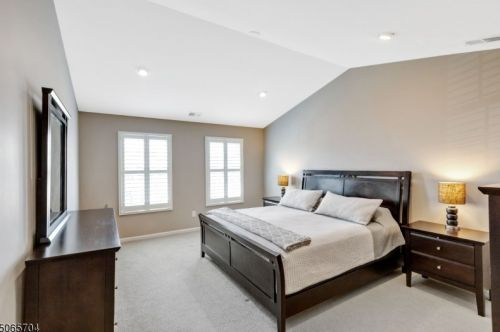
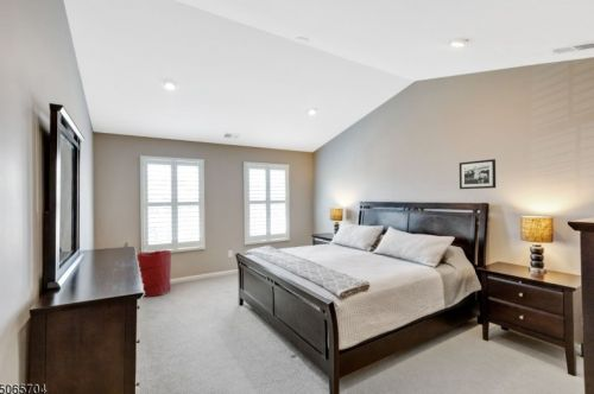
+ laundry hamper (153, 271)
+ picture frame (476, 174)
